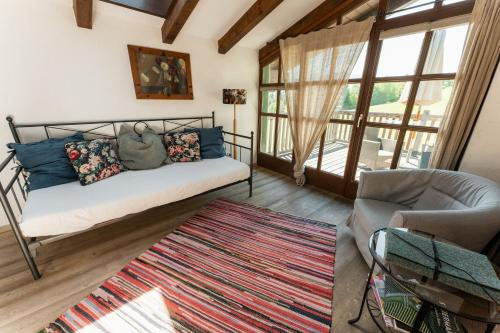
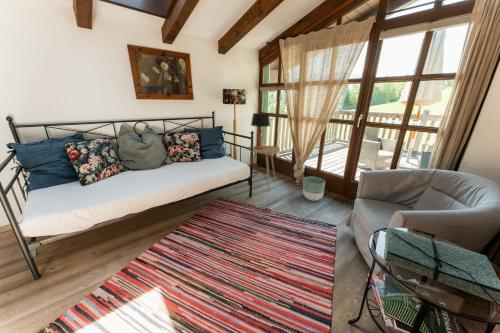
+ side table (267, 165)
+ table lamp (260, 131)
+ planter (313, 189)
